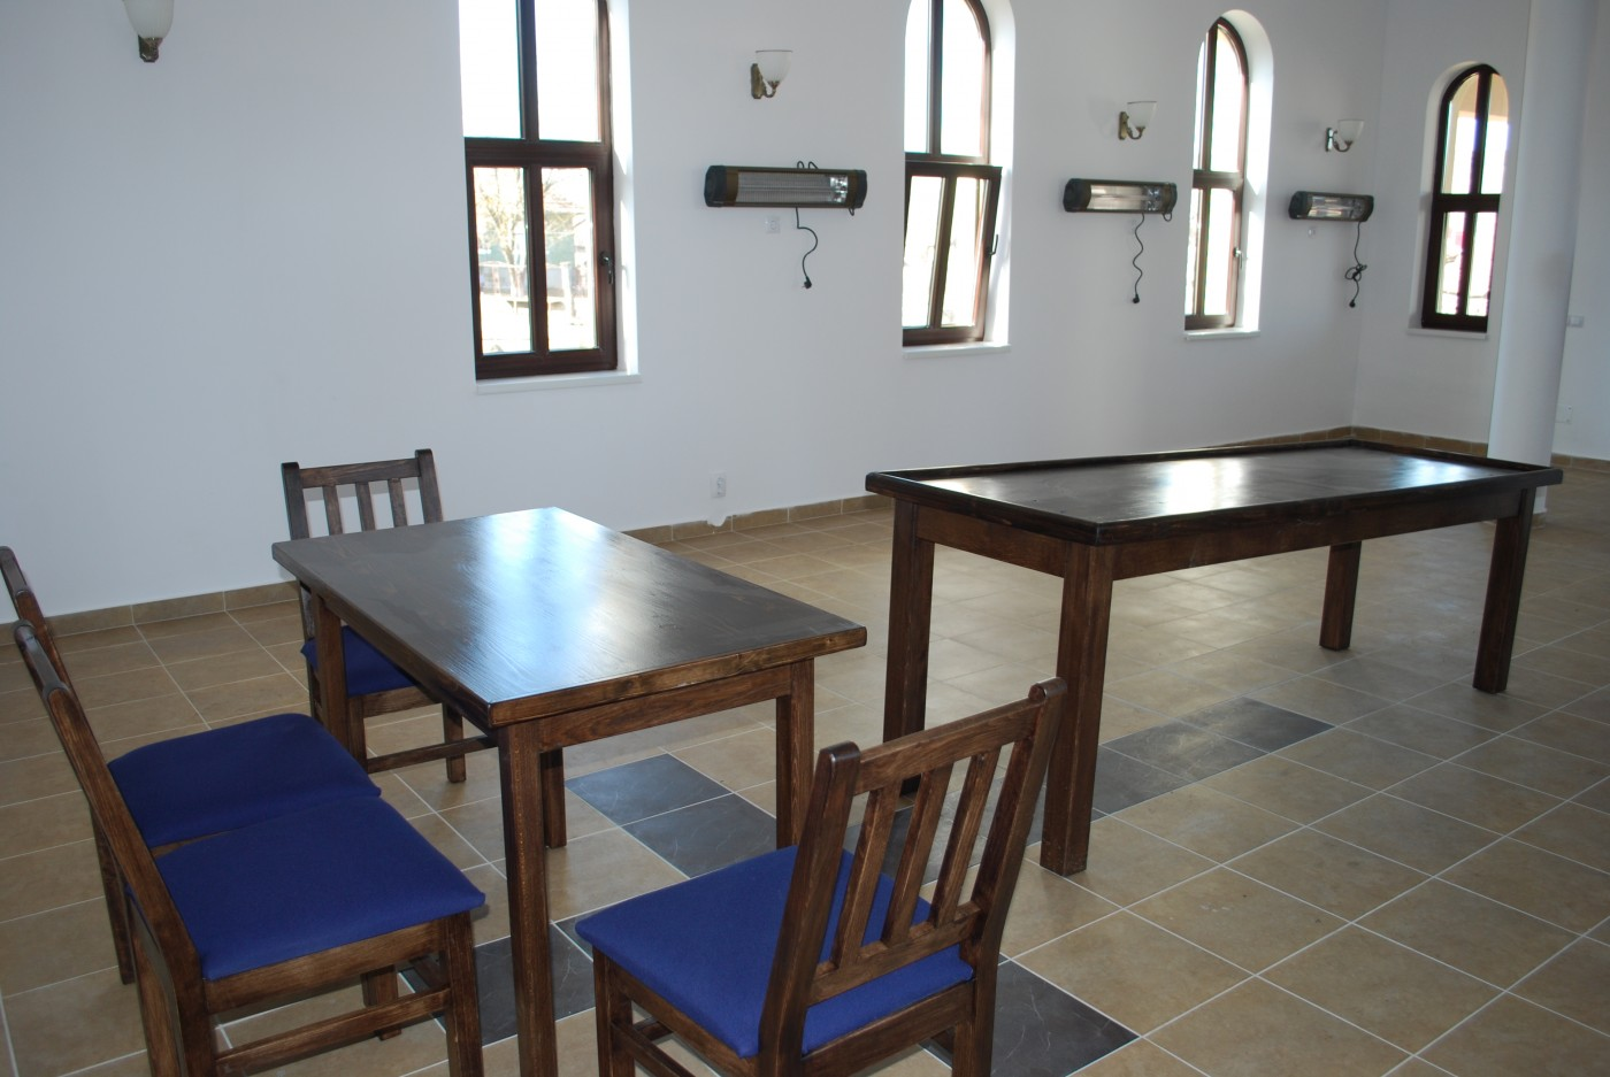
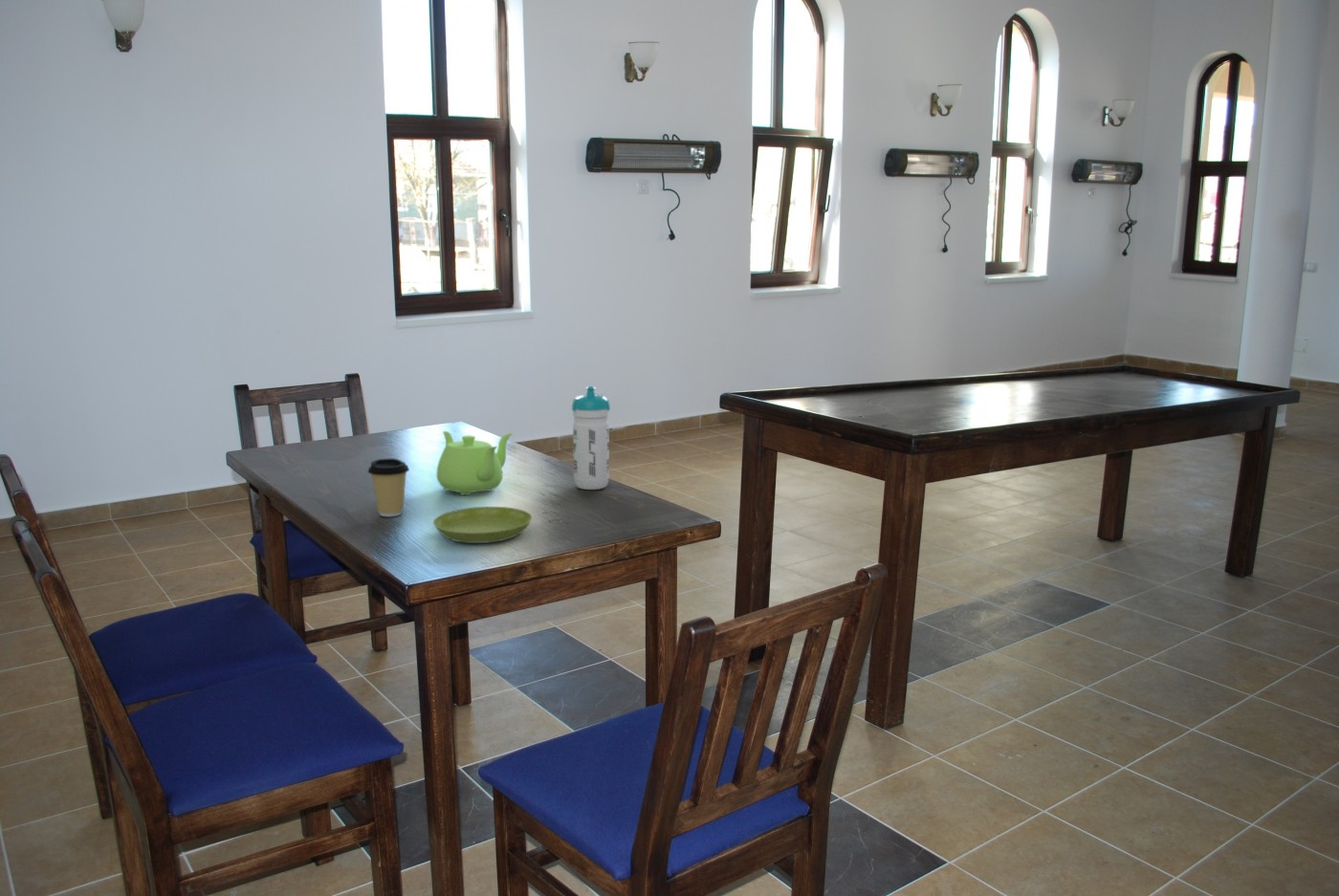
+ saucer (483, 525)
+ coffee cup (389, 488)
+ water bottle (591, 437)
+ teapot (477, 461)
